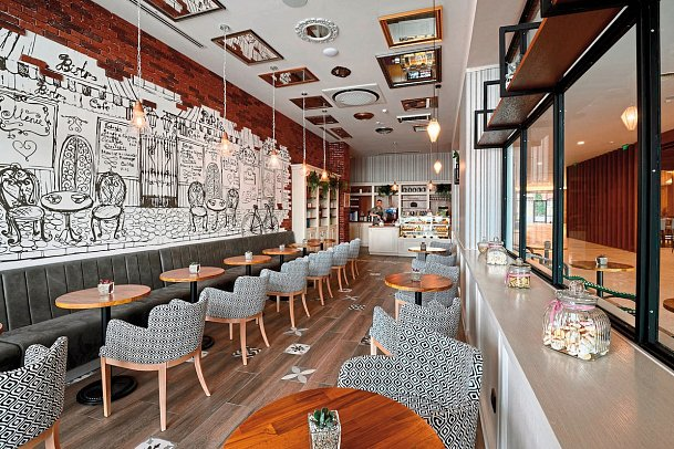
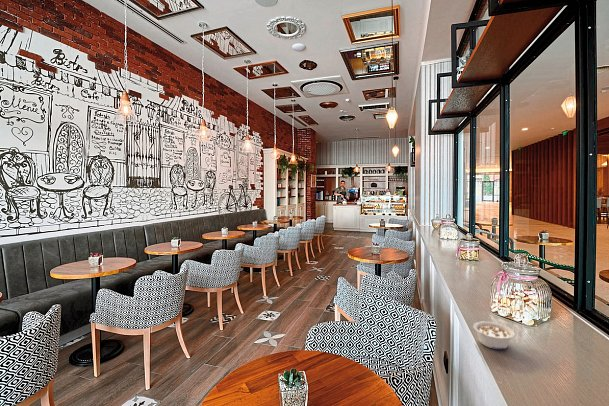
+ legume (493, 335)
